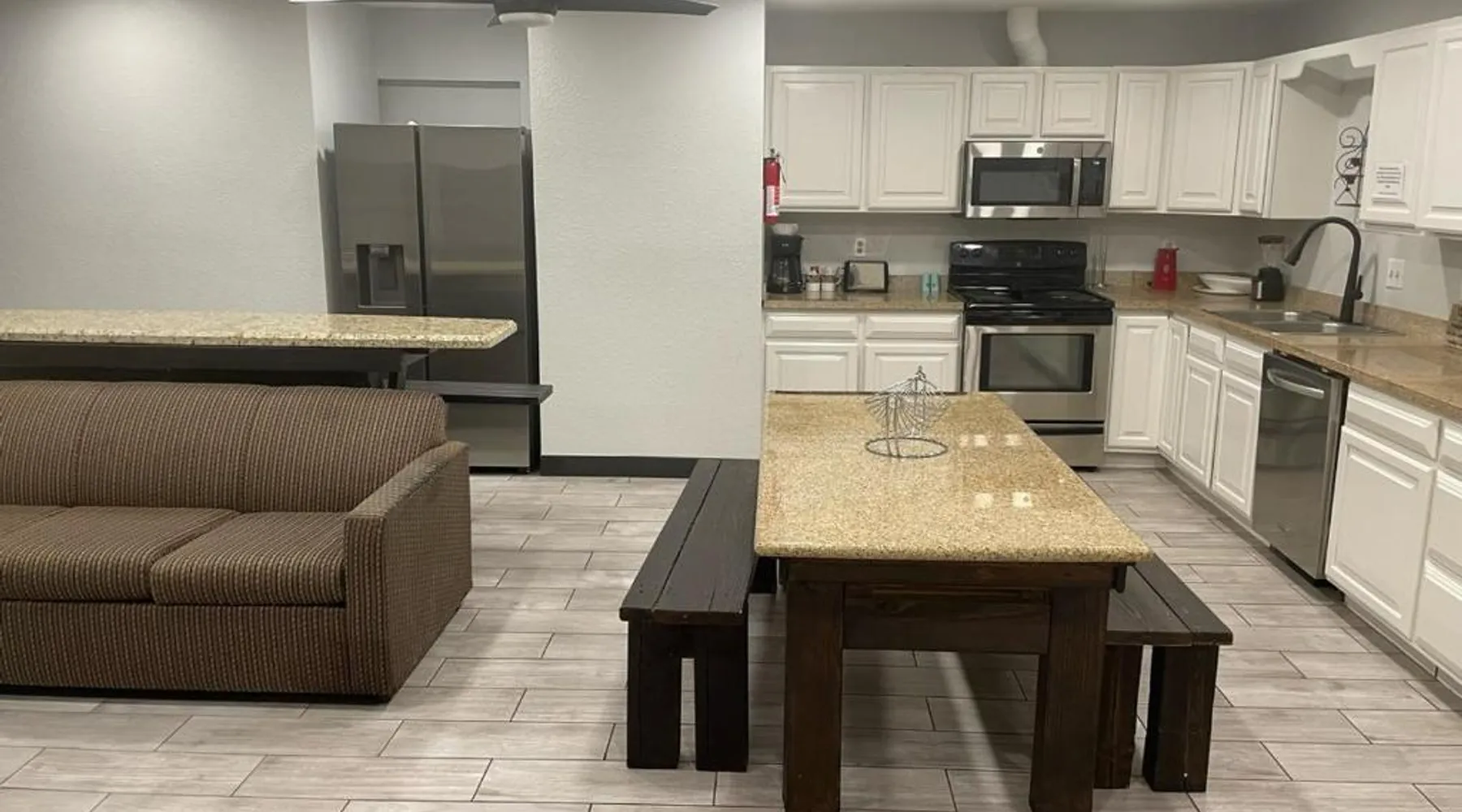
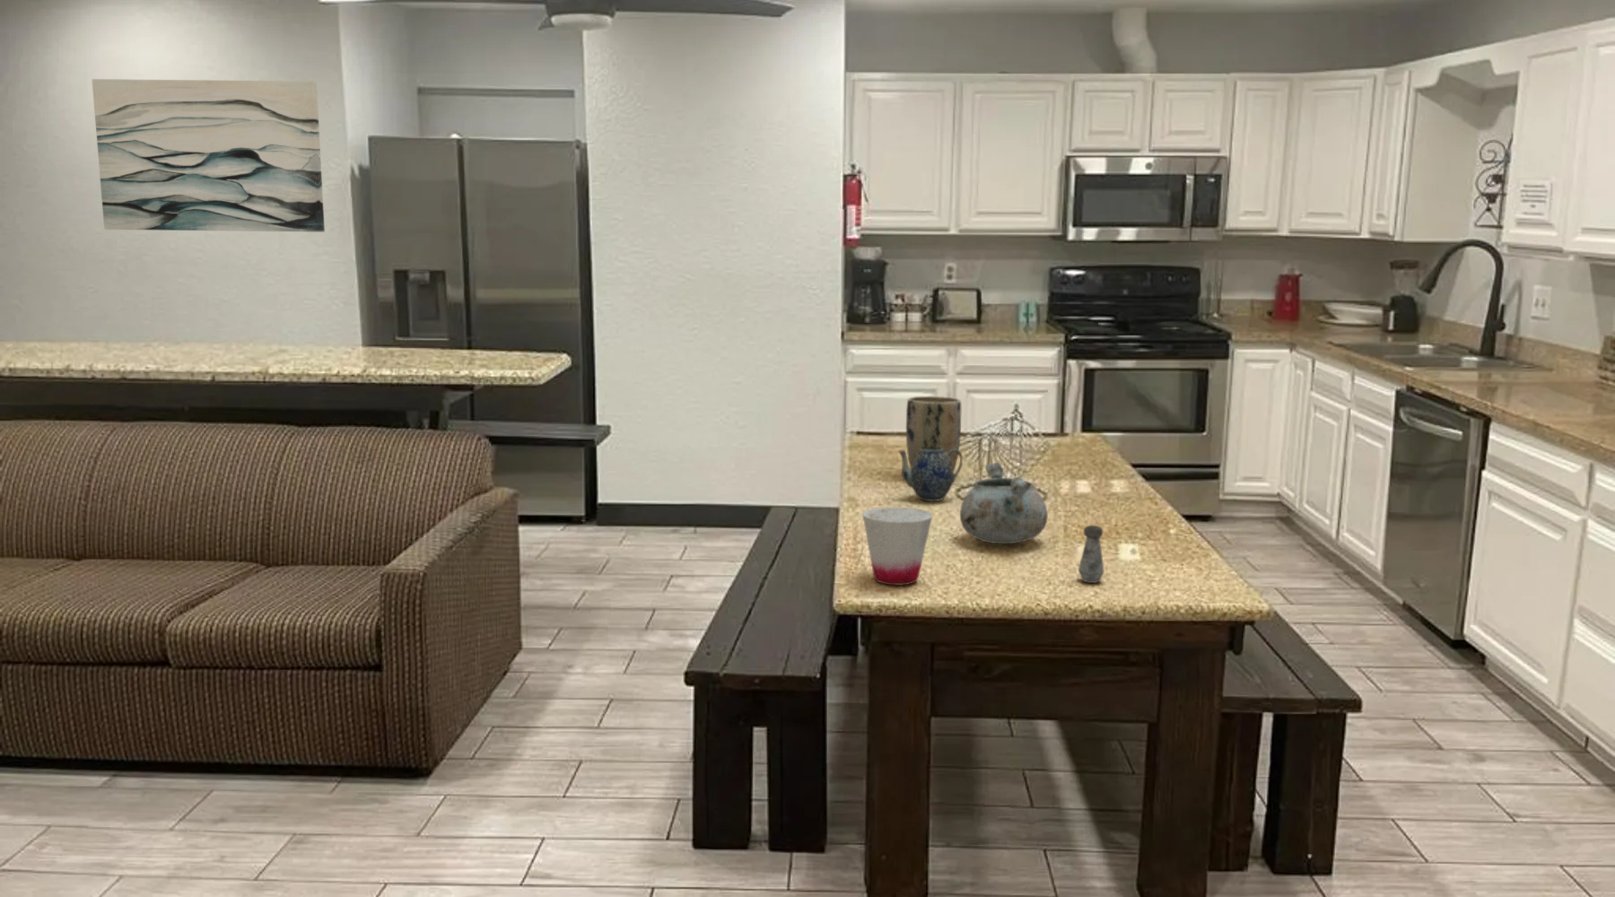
+ teapot (929, 471)
+ salt shaker (1091, 553)
+ cup (896, 547)
+ decorative bowl (1003, 504)
+ wall art (209, 156)
+ plant pot (932, 439)
